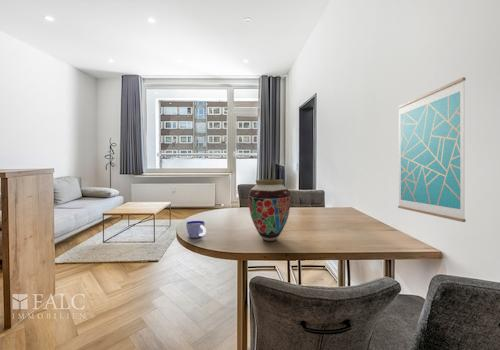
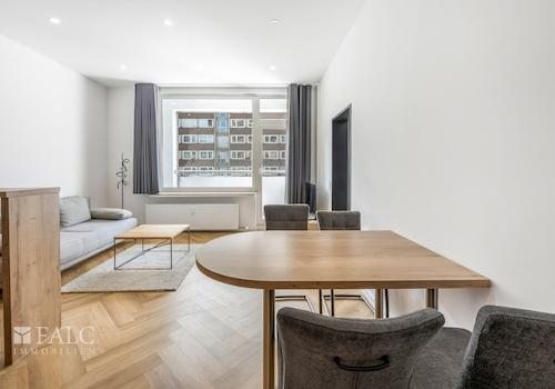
- vase (269, 209)
- cup (197, 229)
- wall art (425, 154)
